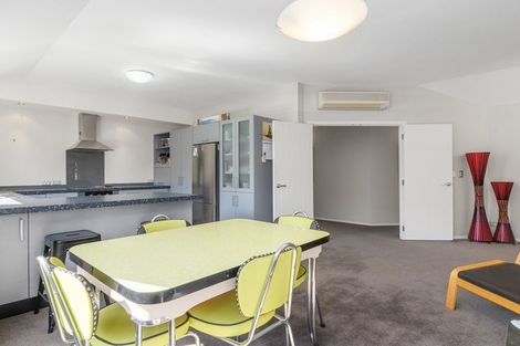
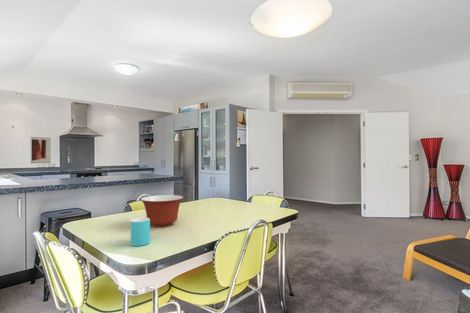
+ cup (142, 230)
+ wall art (40, 150)
+ mixing bowl (162, 210)
